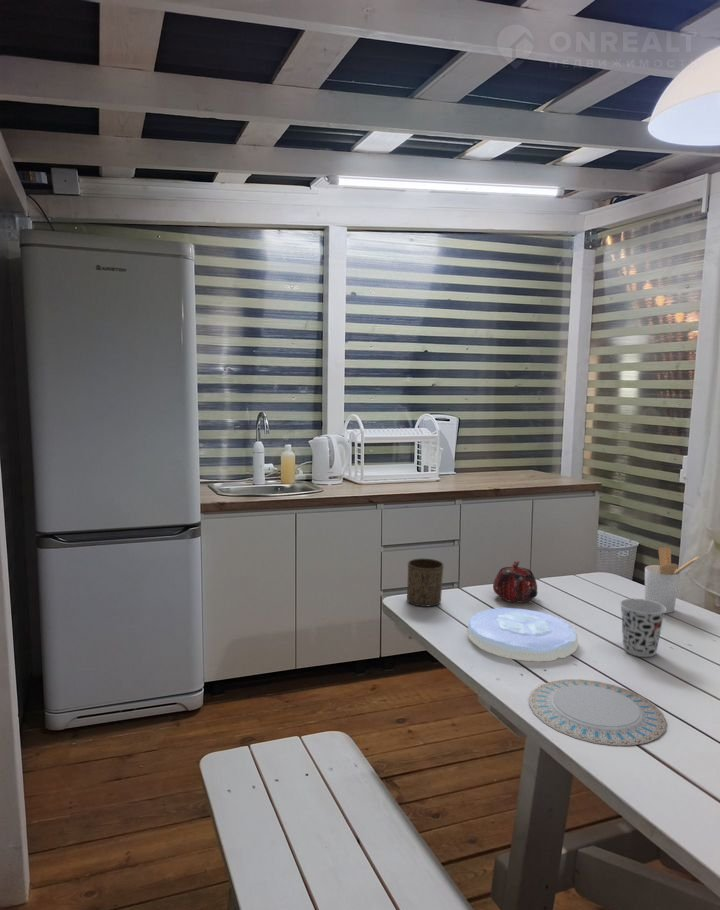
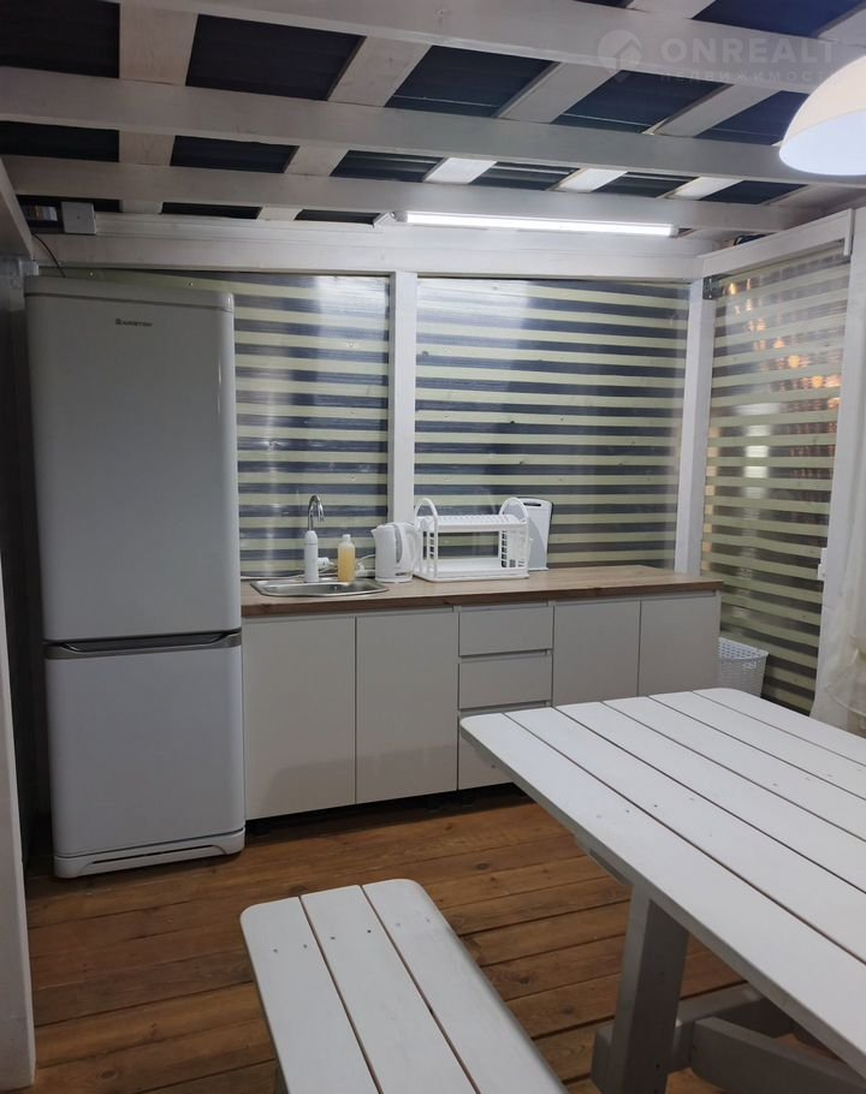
- cup (425, 582)
- chinaware (595, 707)
- utensil holder (670, 581)
- plate (522, 629)
- teapot (515, 579)
- cup (641, 628)
